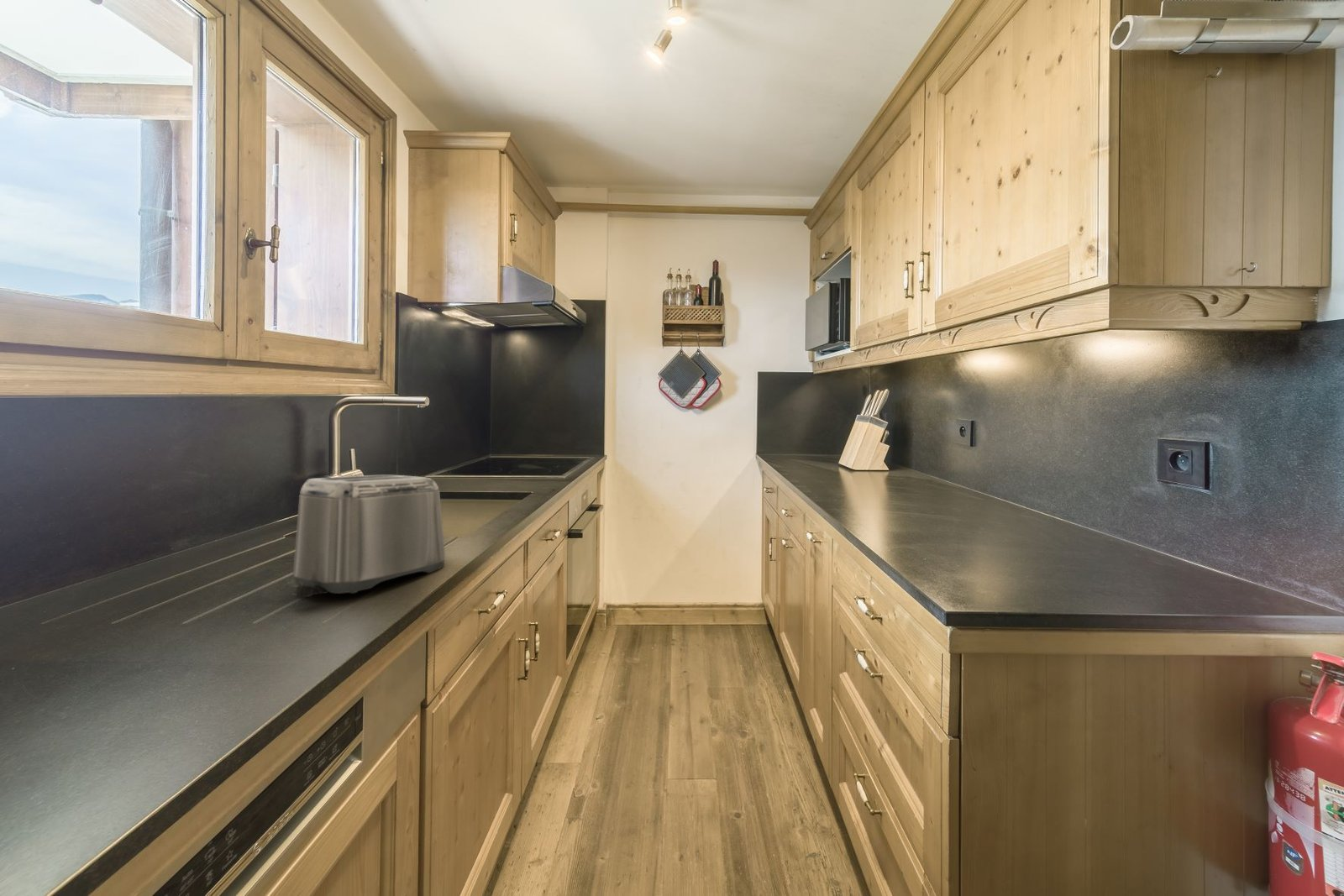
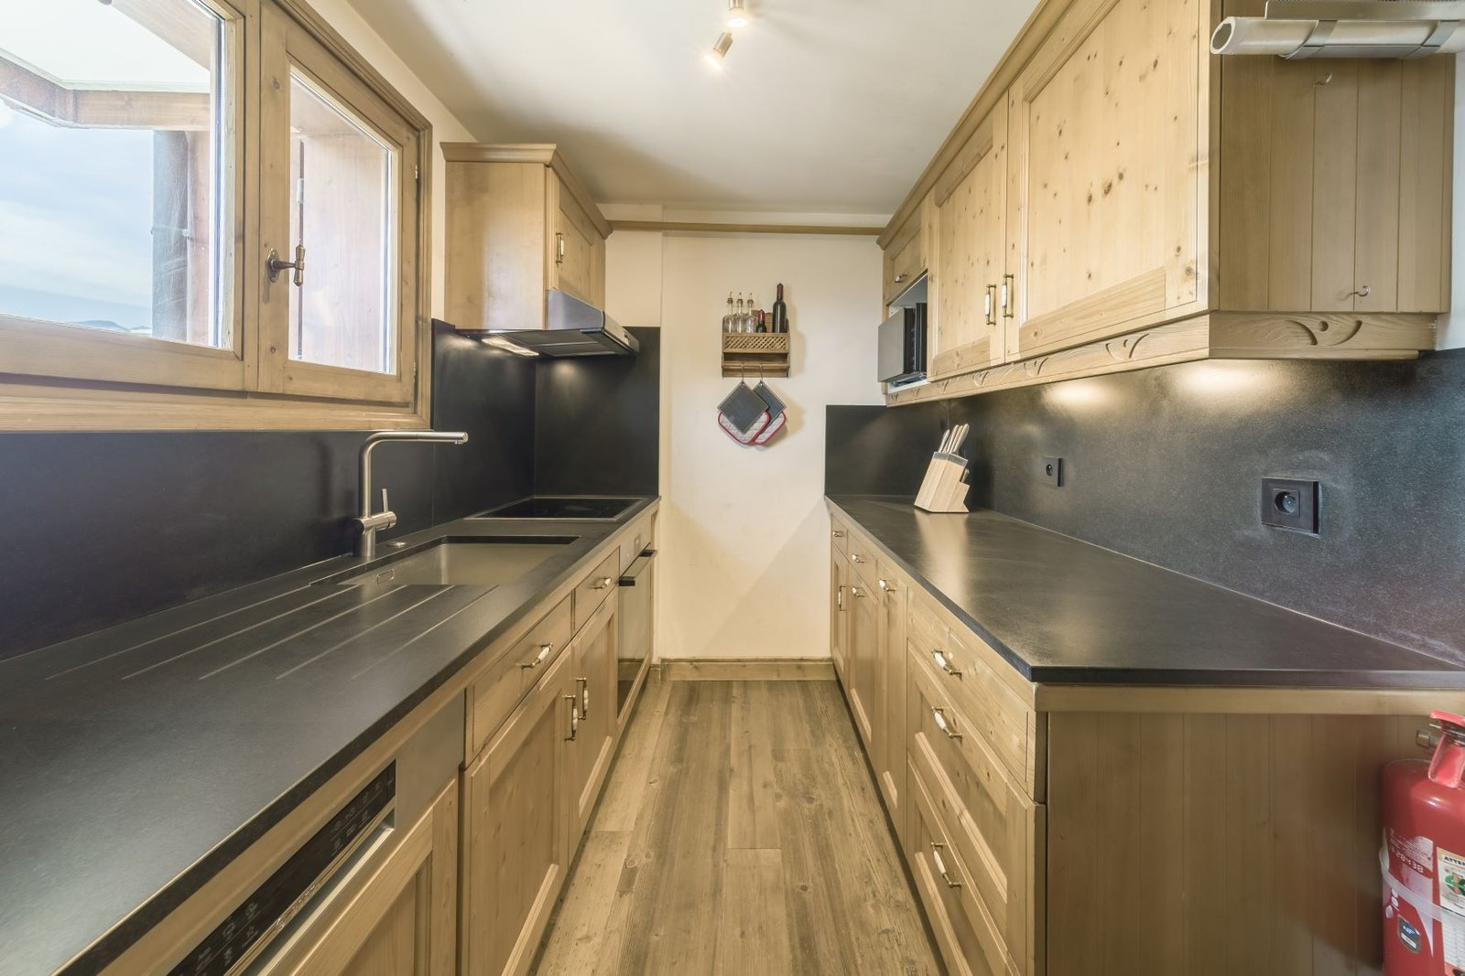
- toaster (368, 528)
